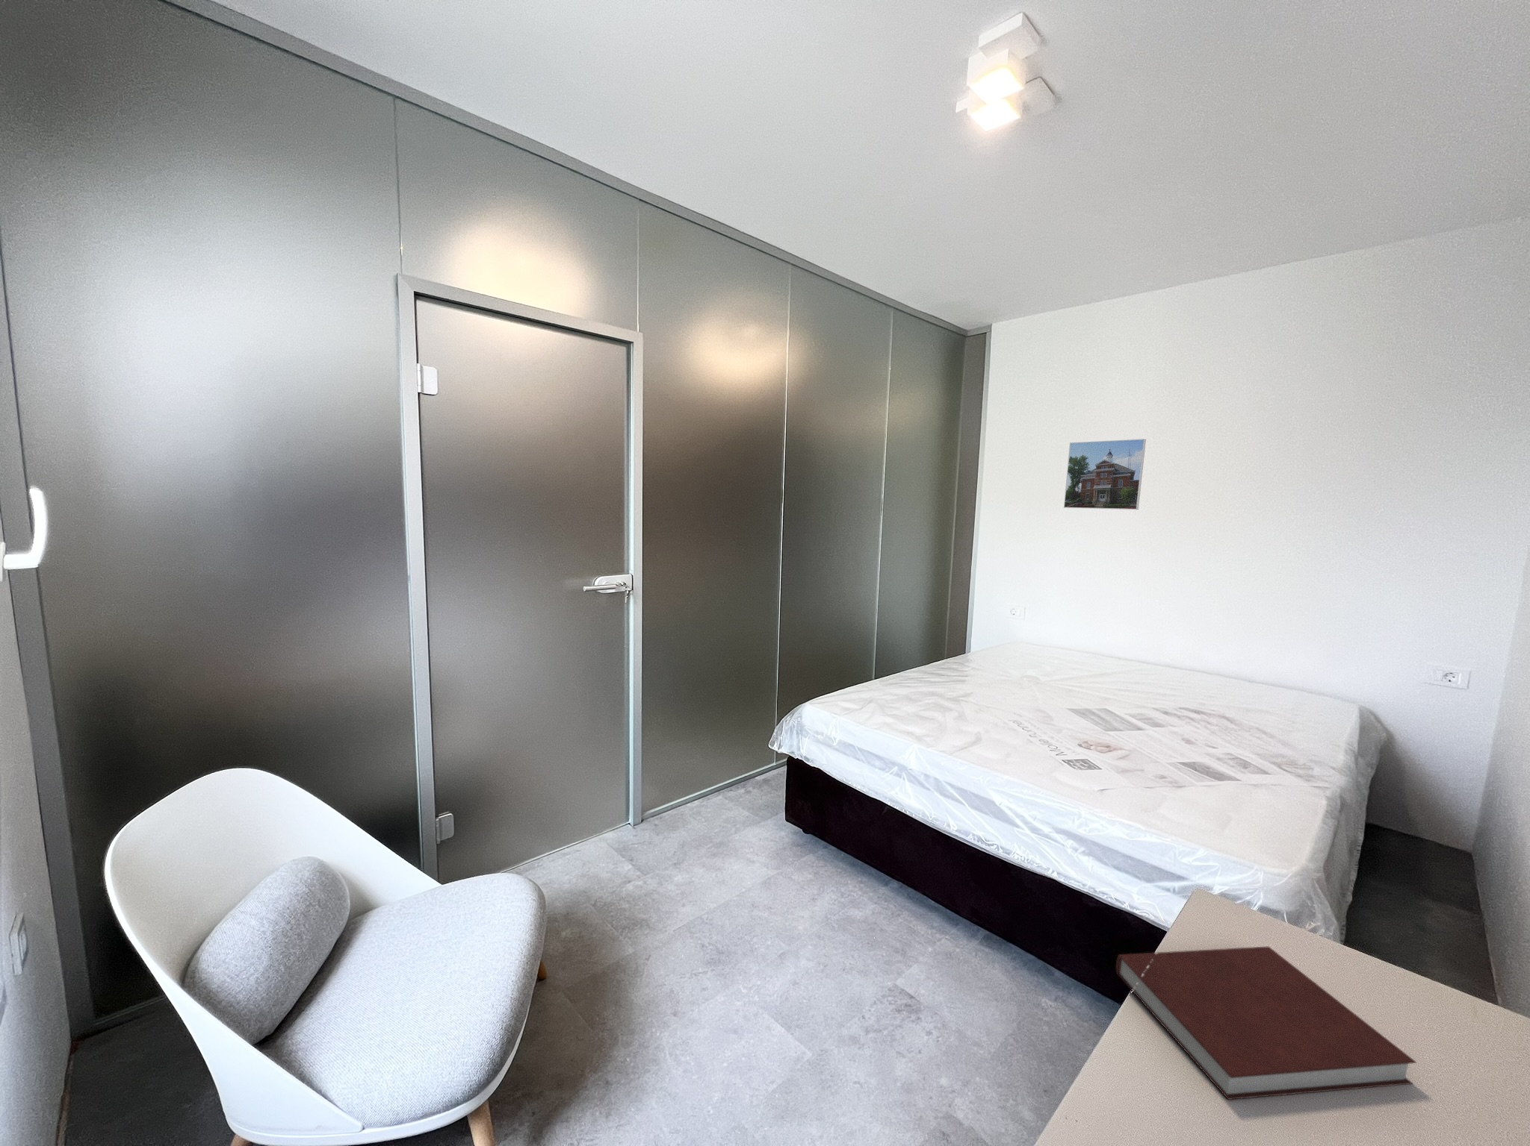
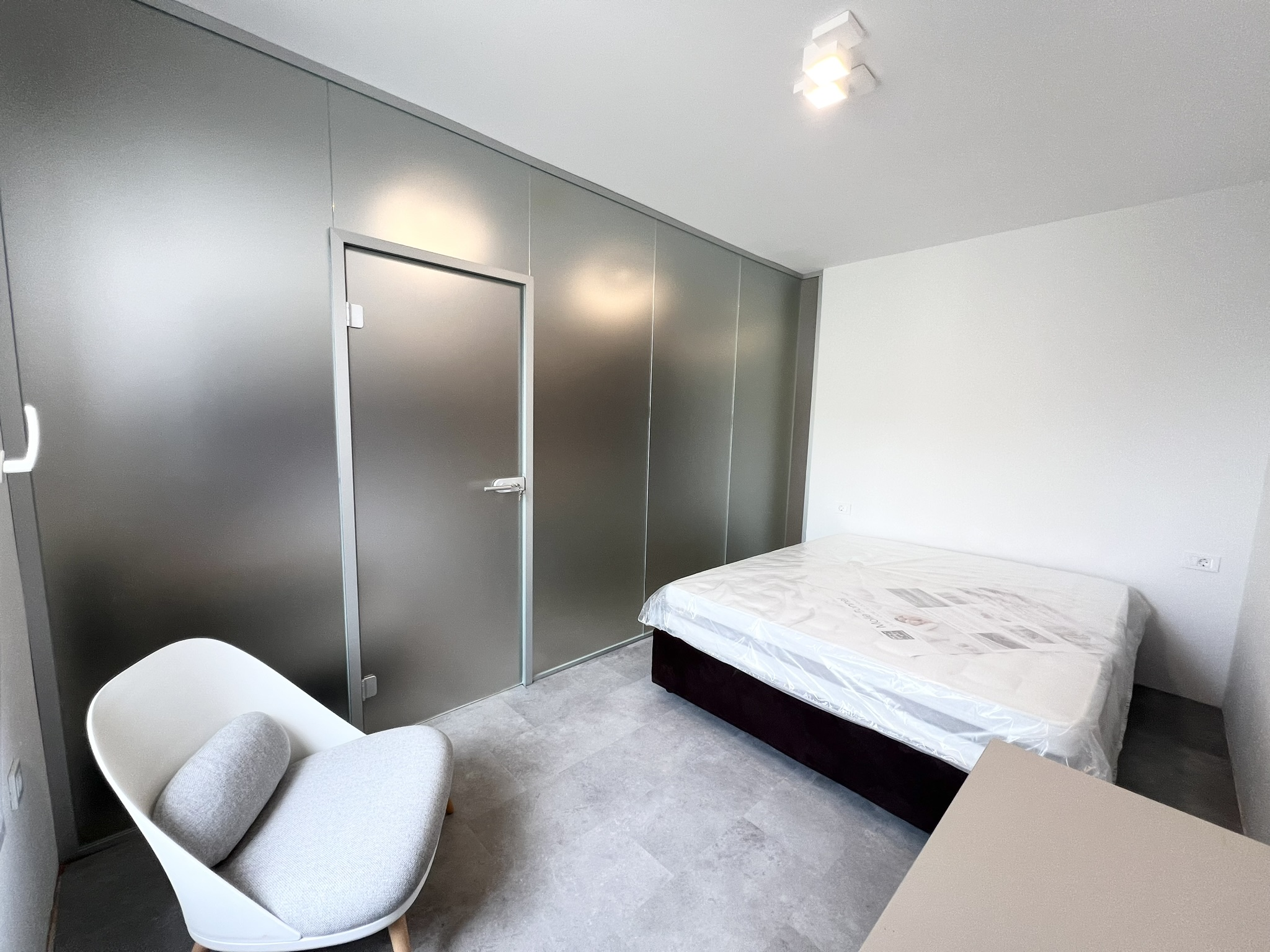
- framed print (1102, 474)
- notebook (1249, 1011)
